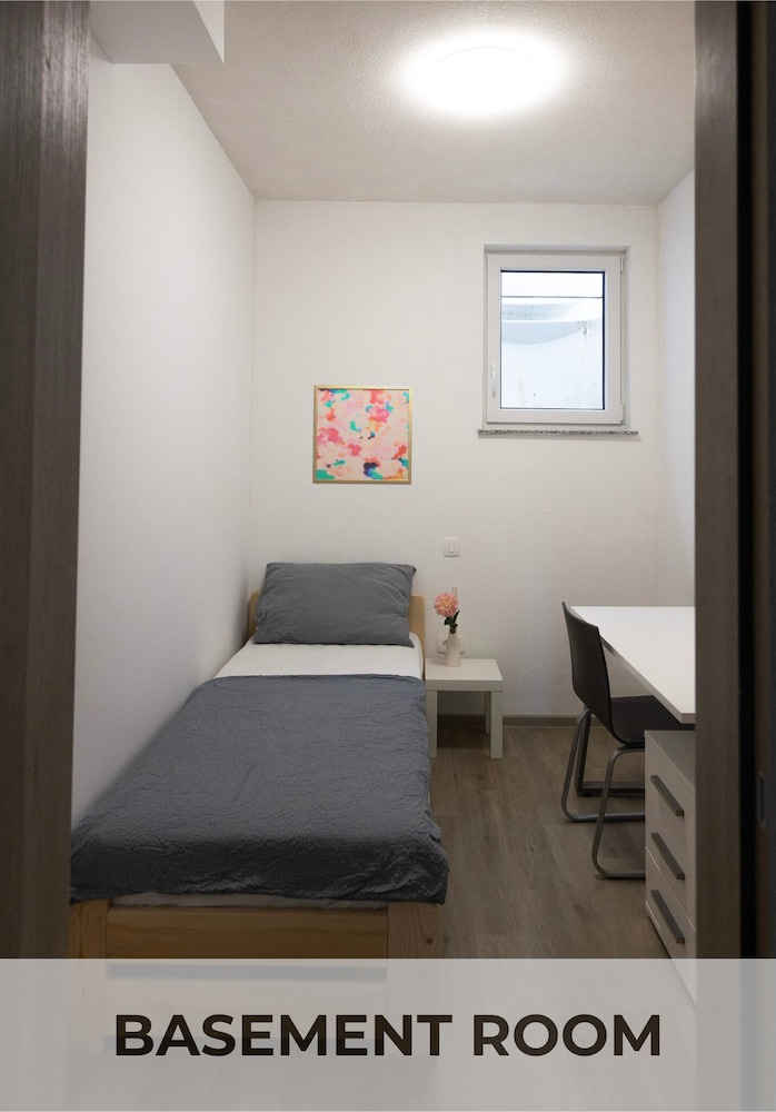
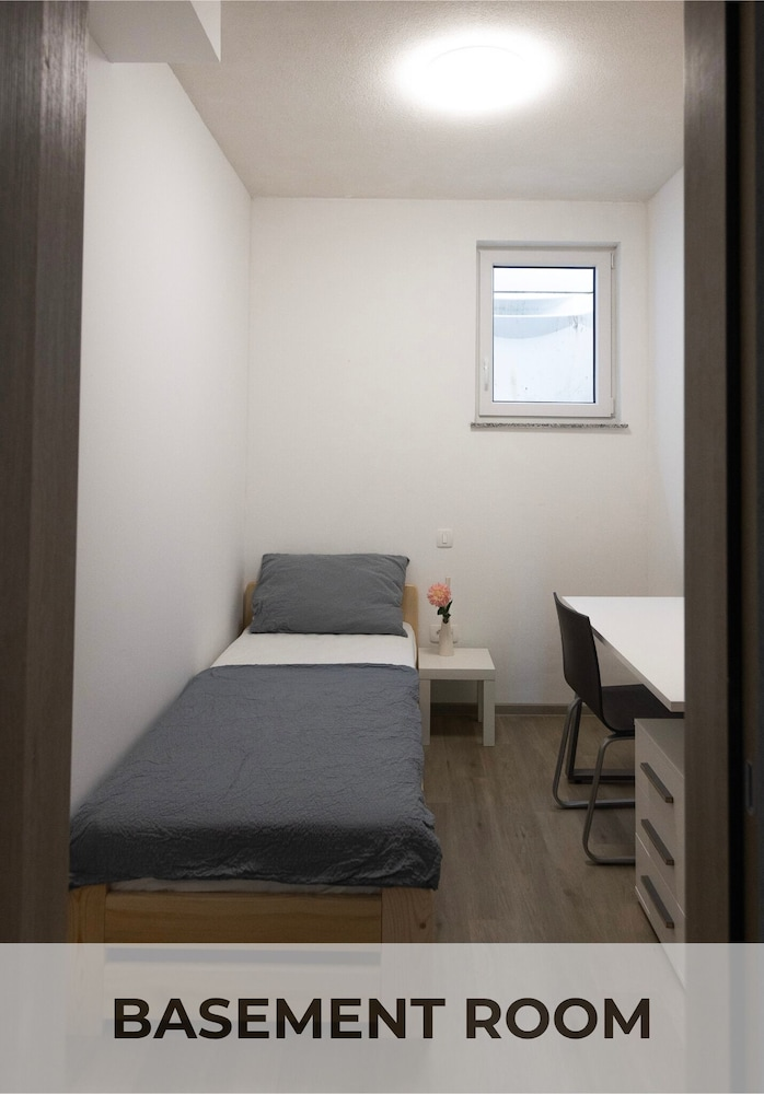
- wall art (362, 435)
